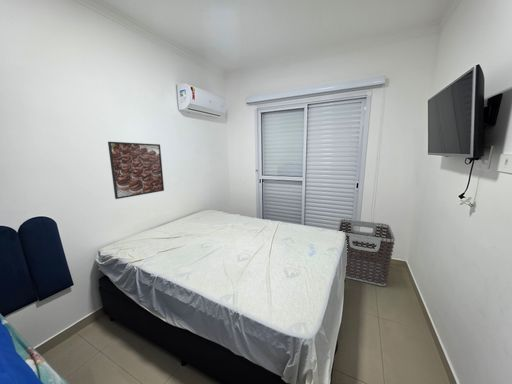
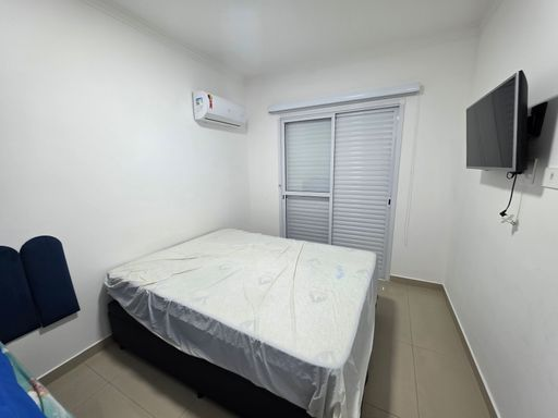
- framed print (139, 169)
- clothes hamper (362, 249)
